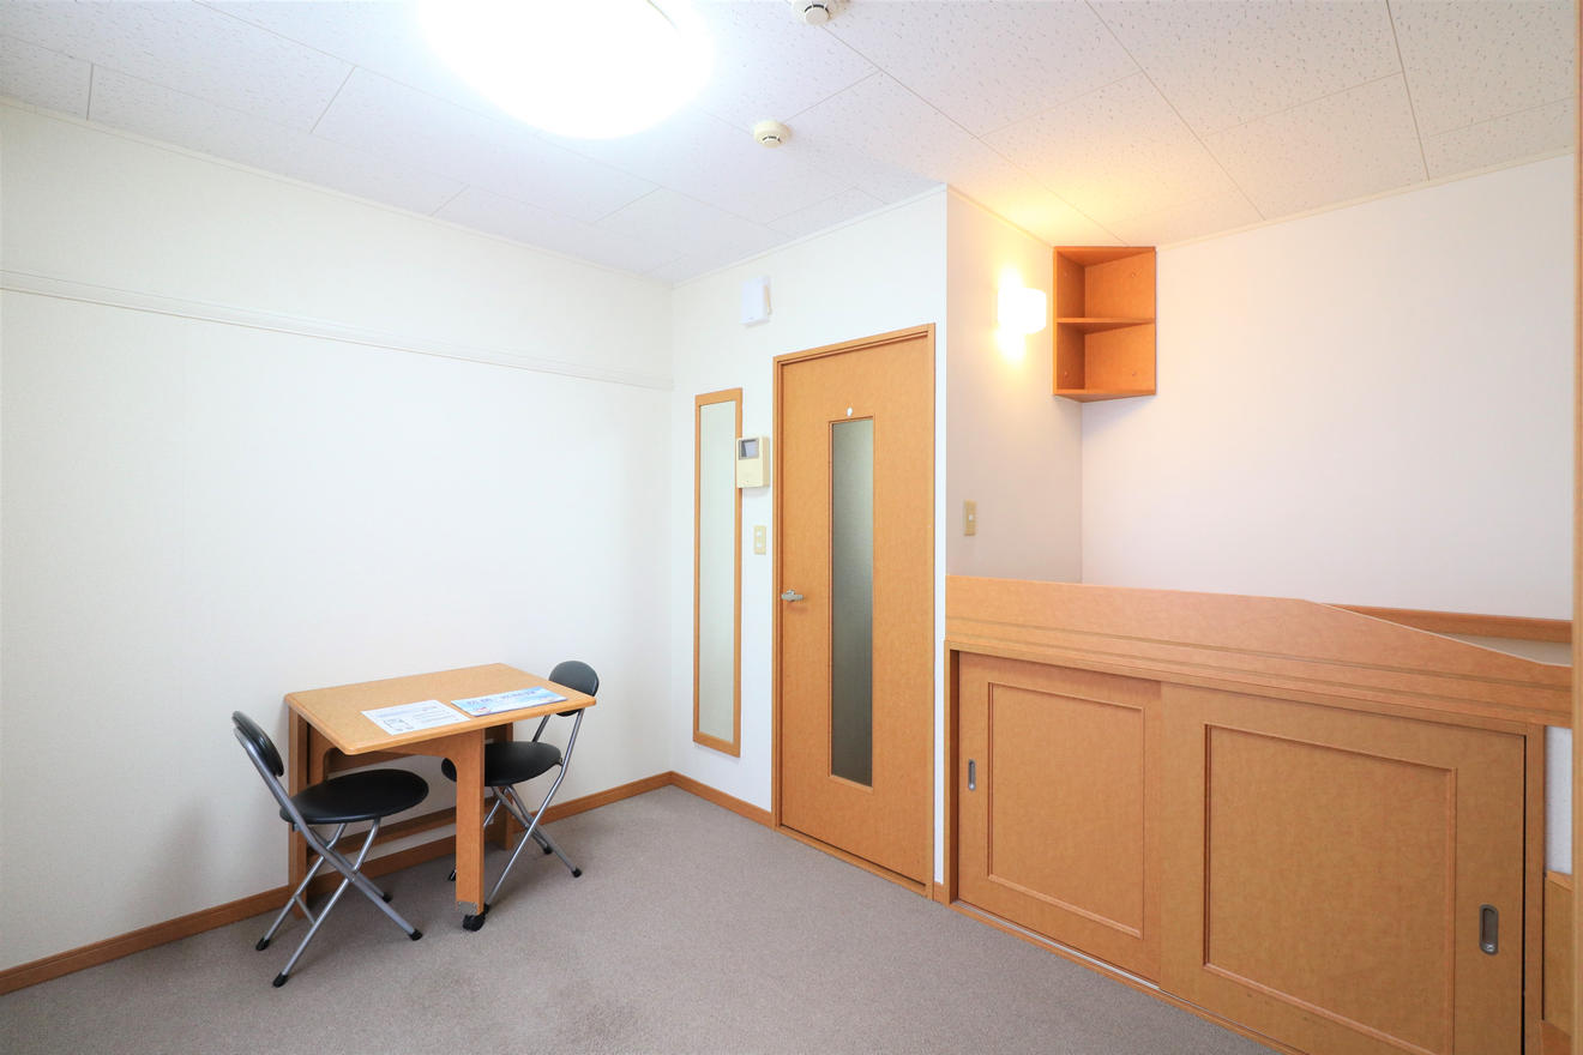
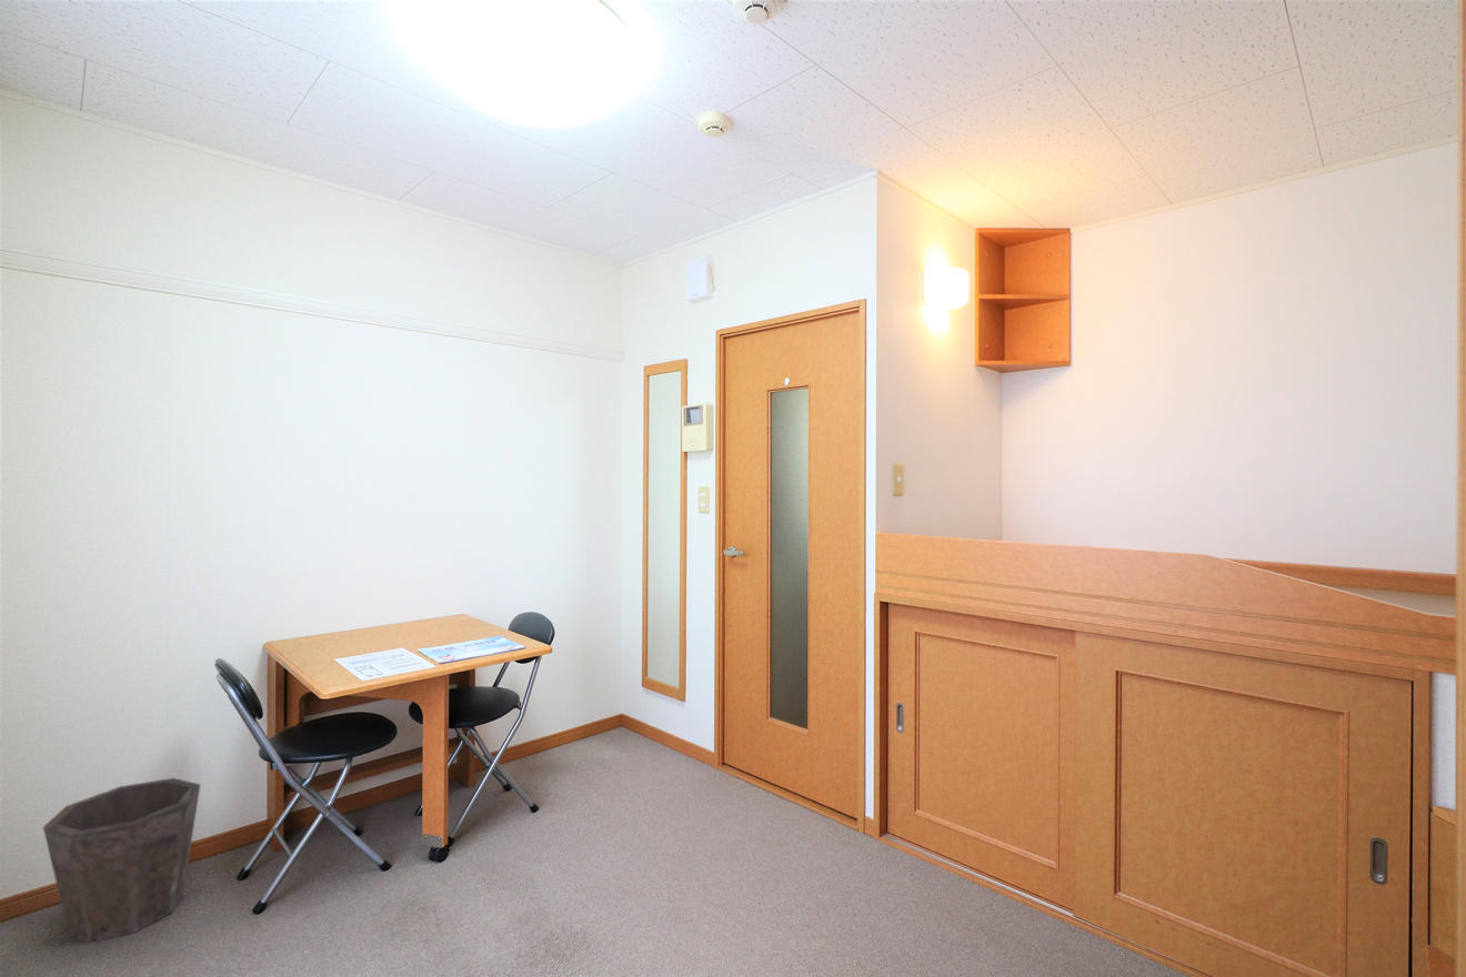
+ waste bin (128, 858)
